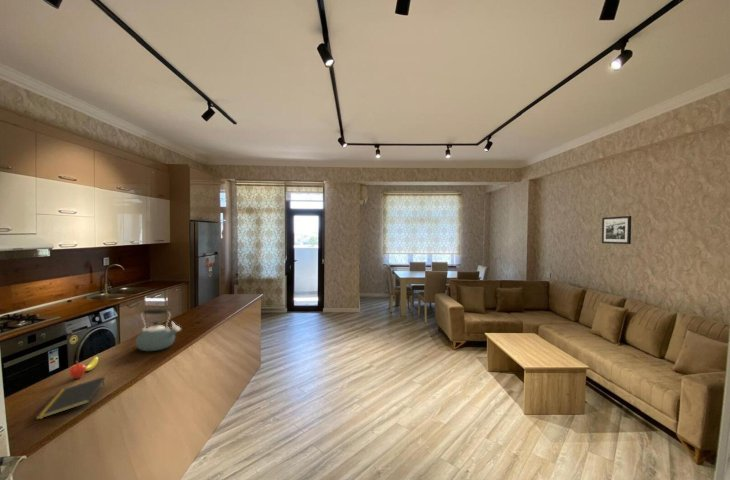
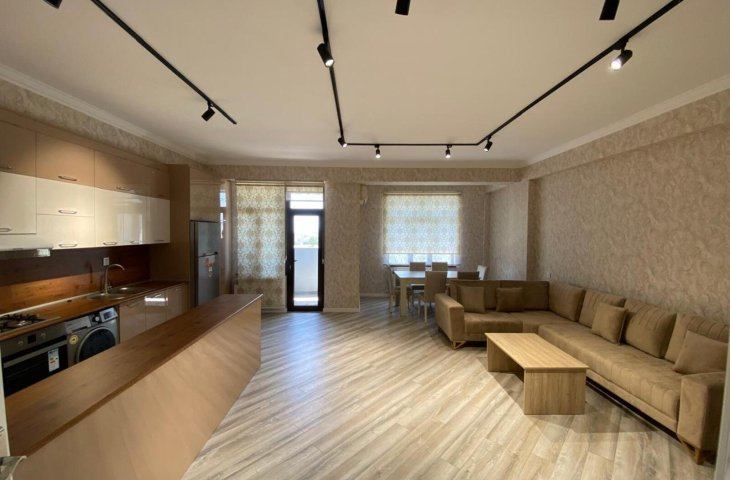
- picture frame (615, 230)
- notepad (73, 396)
- fruit (87, 365)
- kettle (159, 328)
